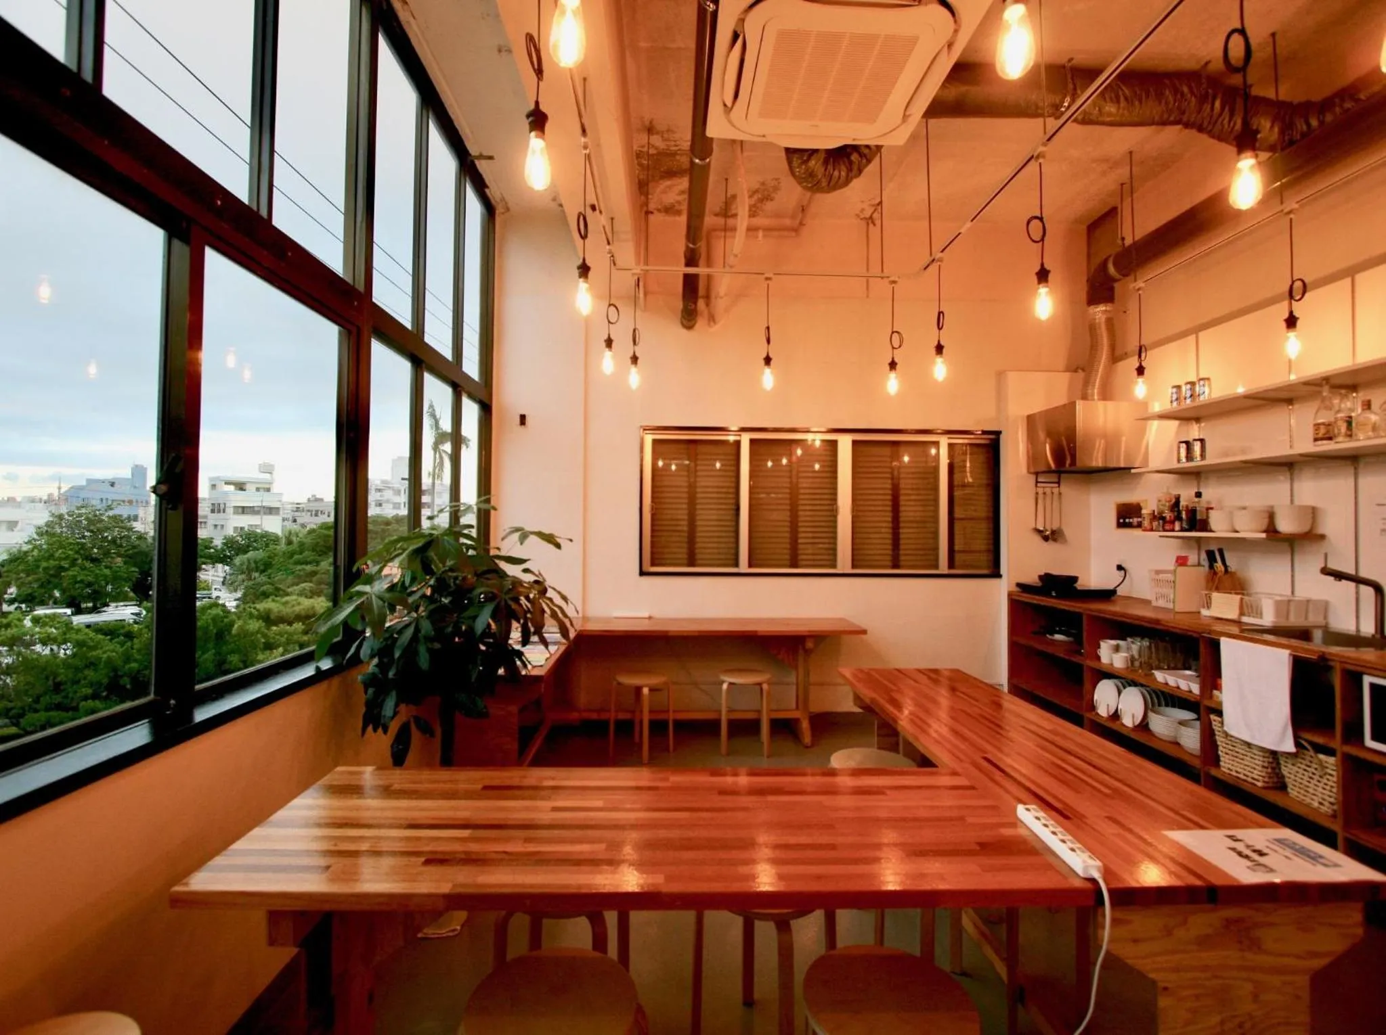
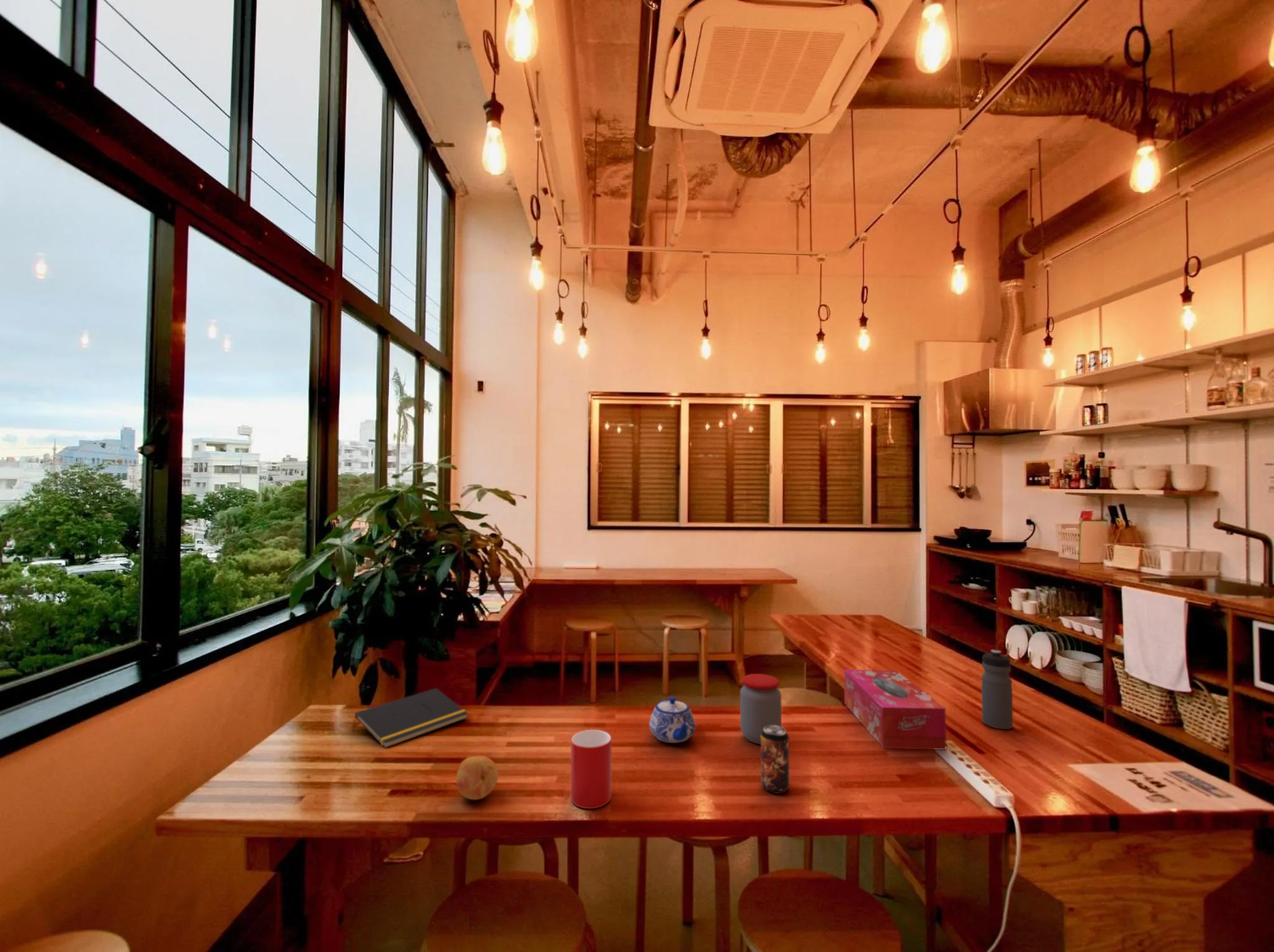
+ fruit (477, 776)
+ teapot (673, 718)
+ cup (591, 763)
+ beverage can (775, 758)
+ tissue box (890, 706)
+ jar (761, 708)
+ notepad (413, 715)
+ water bottle (996, 687)
